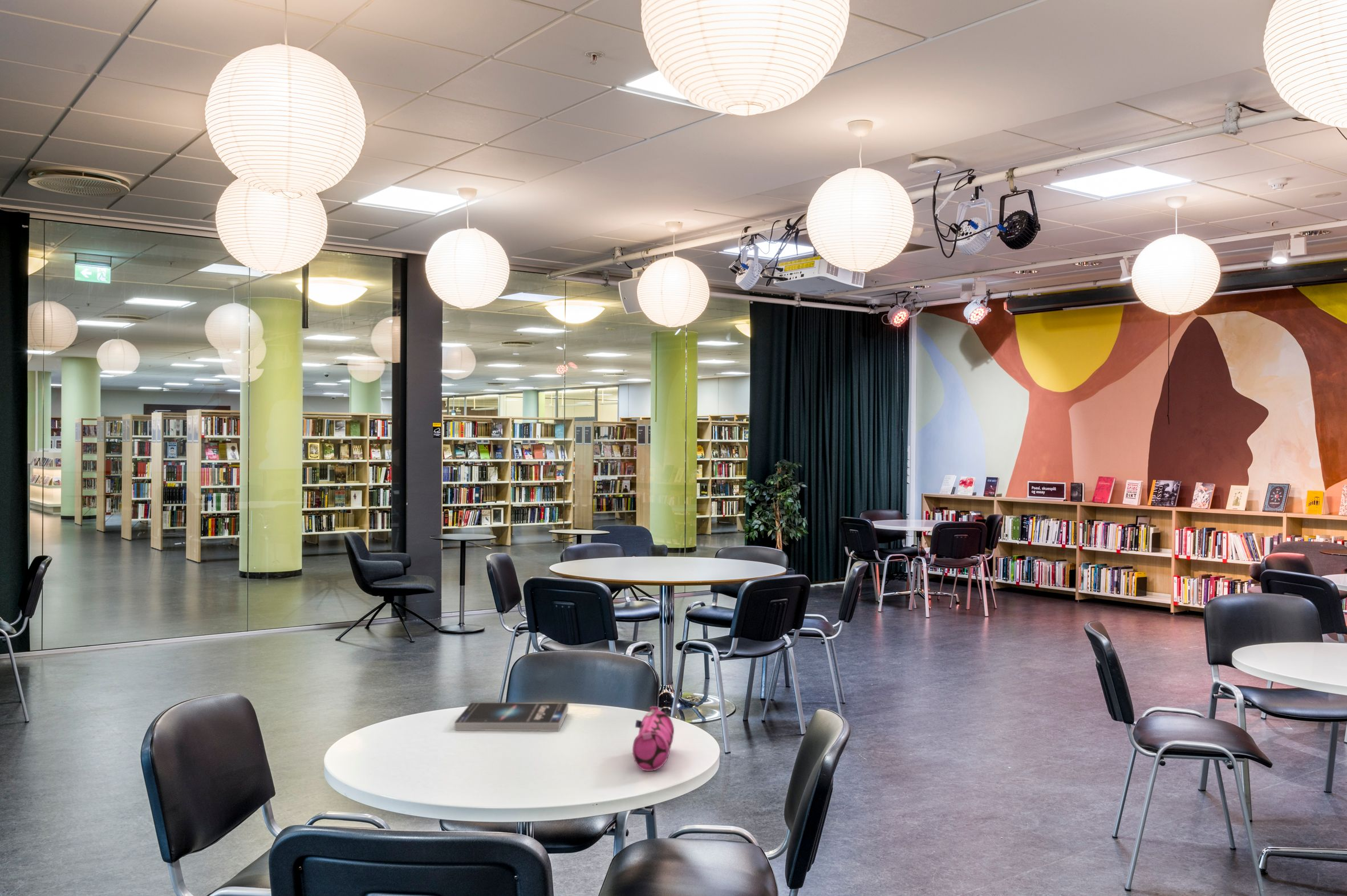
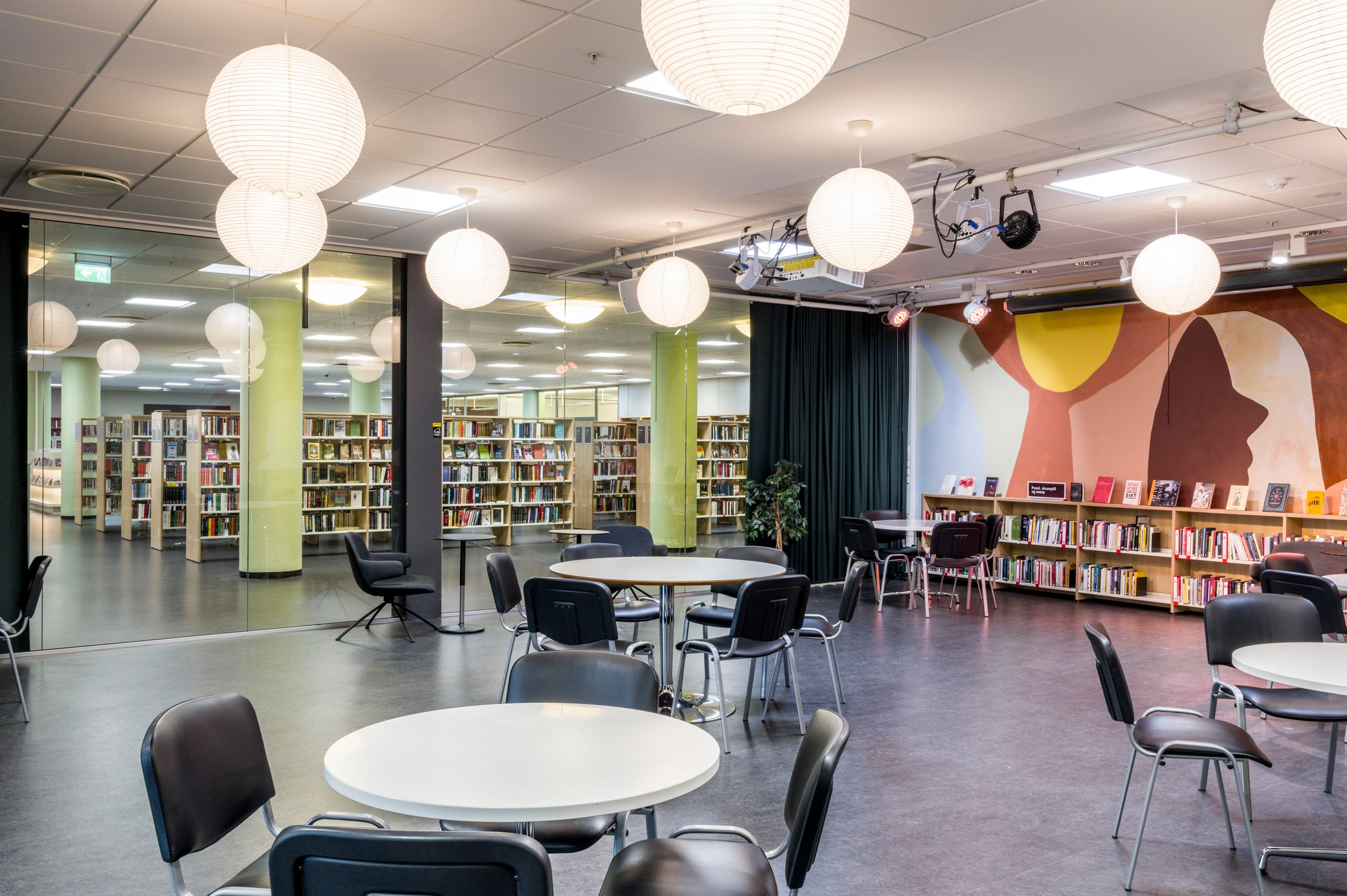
- pencil case (652, 738)
- book (513, 716)
